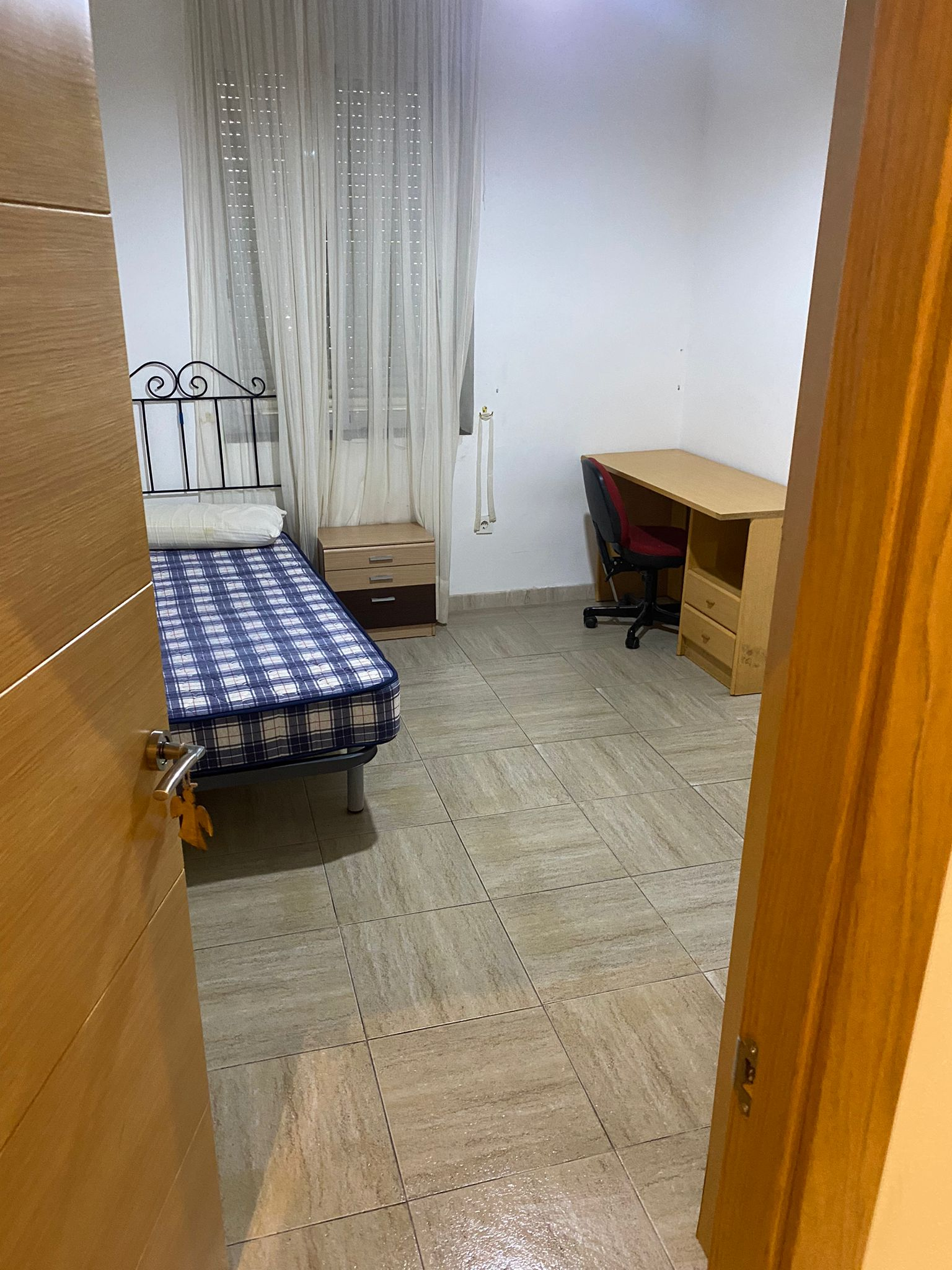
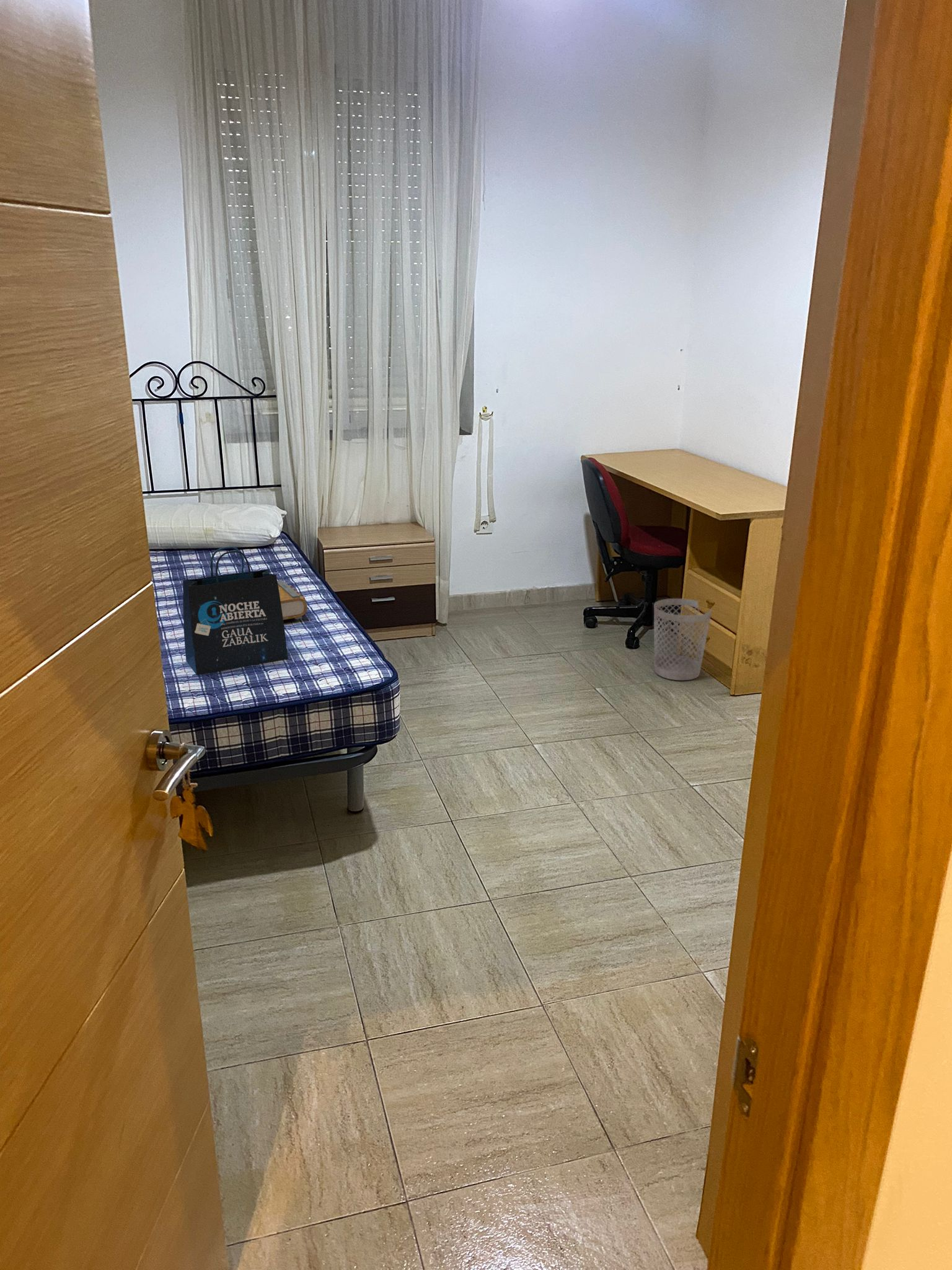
+ wastebasket (679, 640)
+ tote bag (232, 605)
+ book (280, 600)
